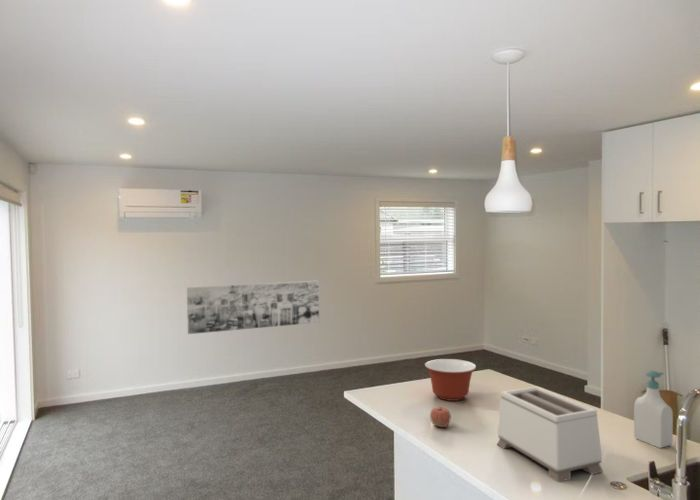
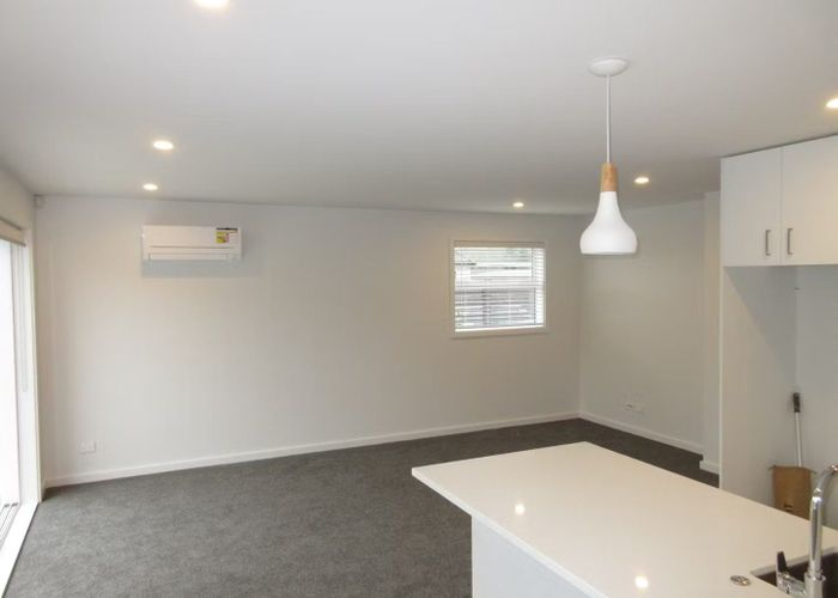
- mixing bowl (450, 381)
- soap bottle (654, 405)
- apple (440, 416)
- toaster (543, 427)
- wall art (256, 305)
